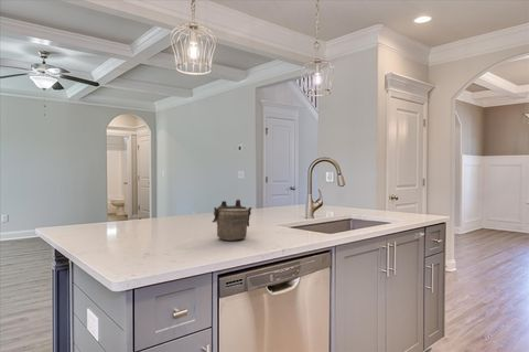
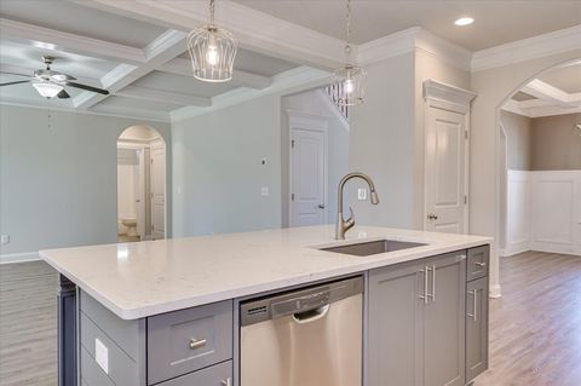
- teapot (233, 218)
